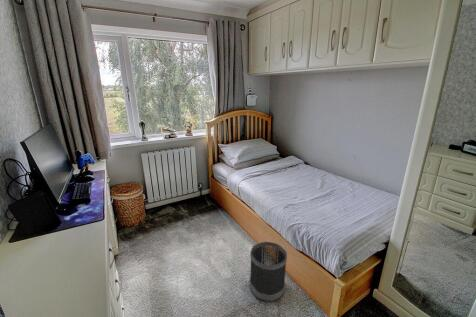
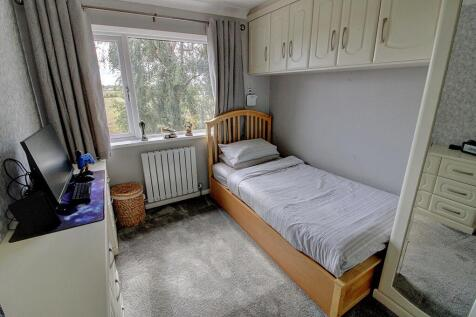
- wastebasket (267, 270)
